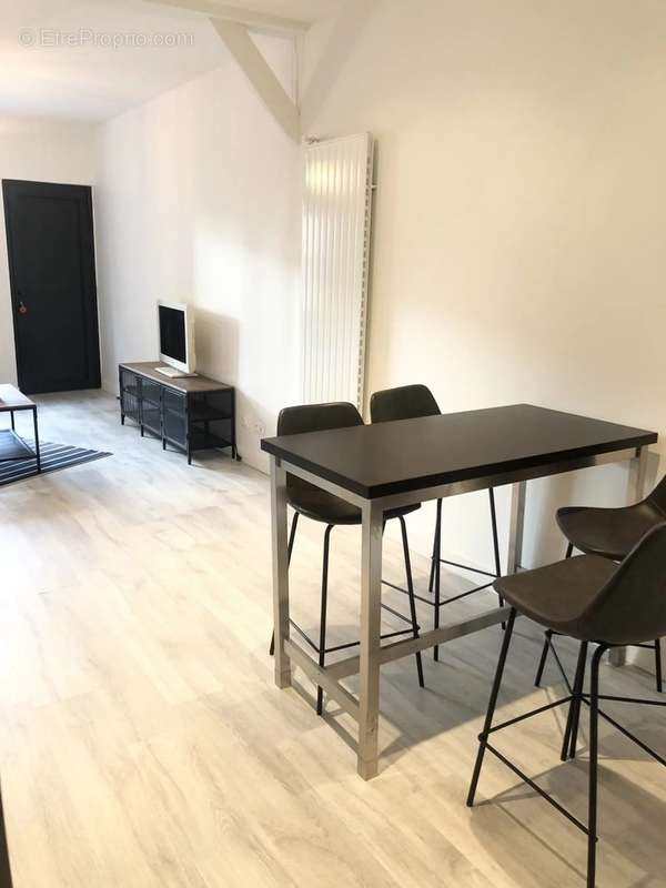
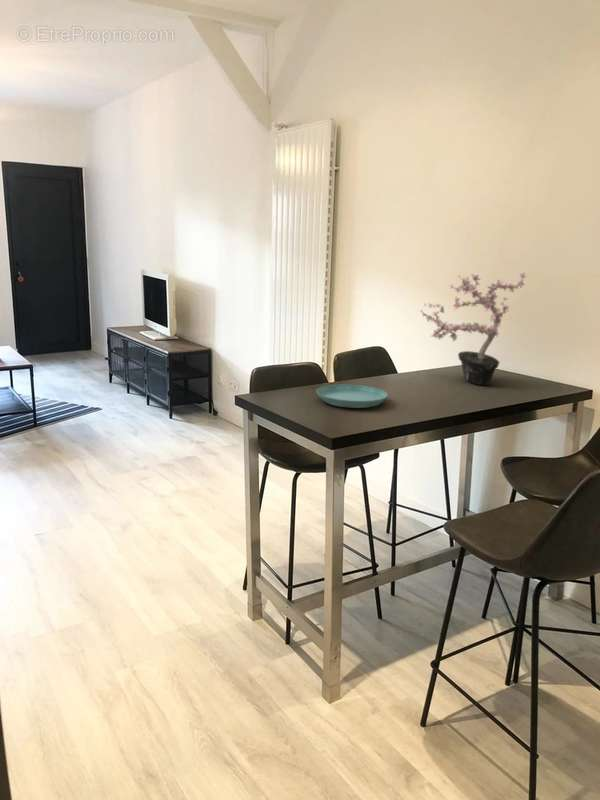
+ potted plant (466, 324)
+ saucer (351, 396)
